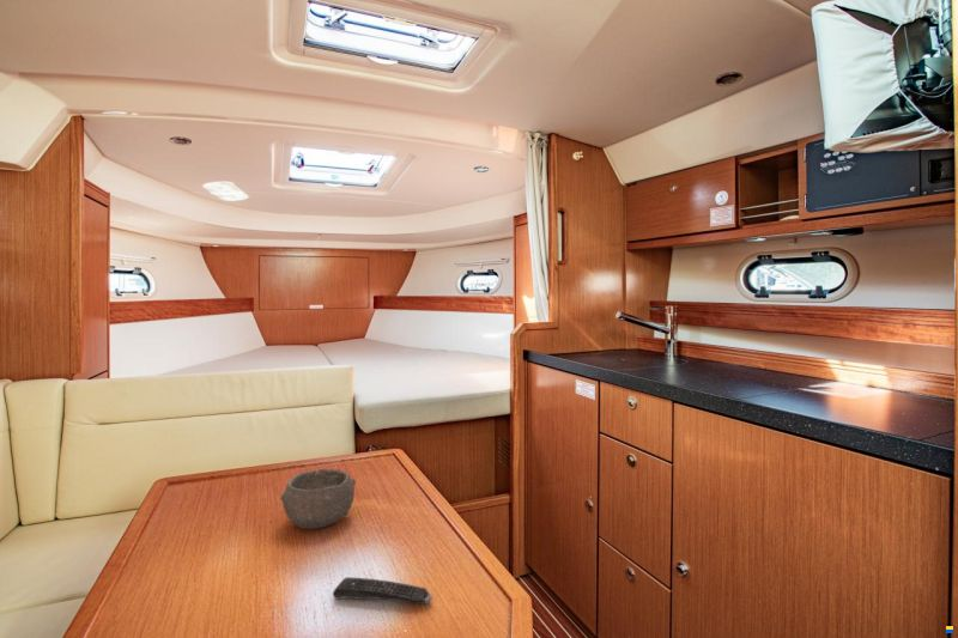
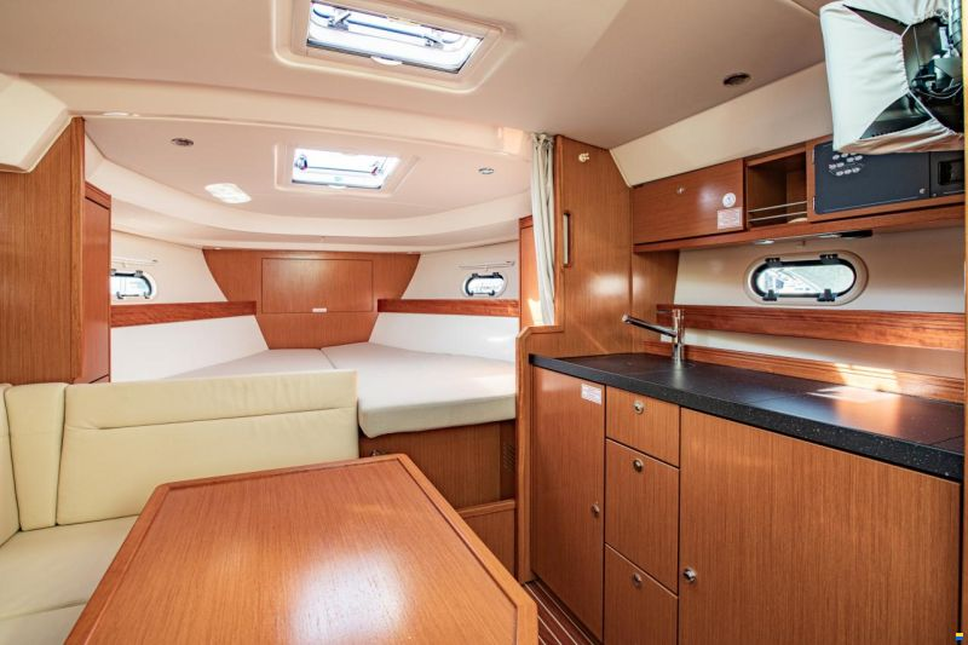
- remote control (383, 591)
- bowl (319, 499)
